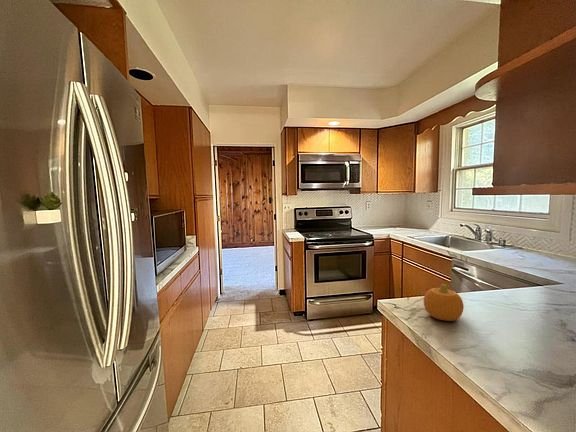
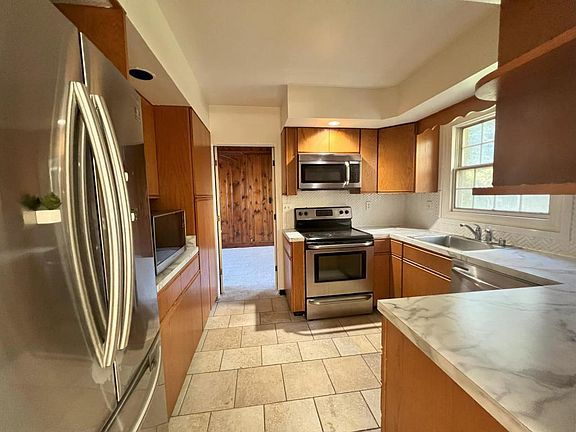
- fruit (443, 300)
